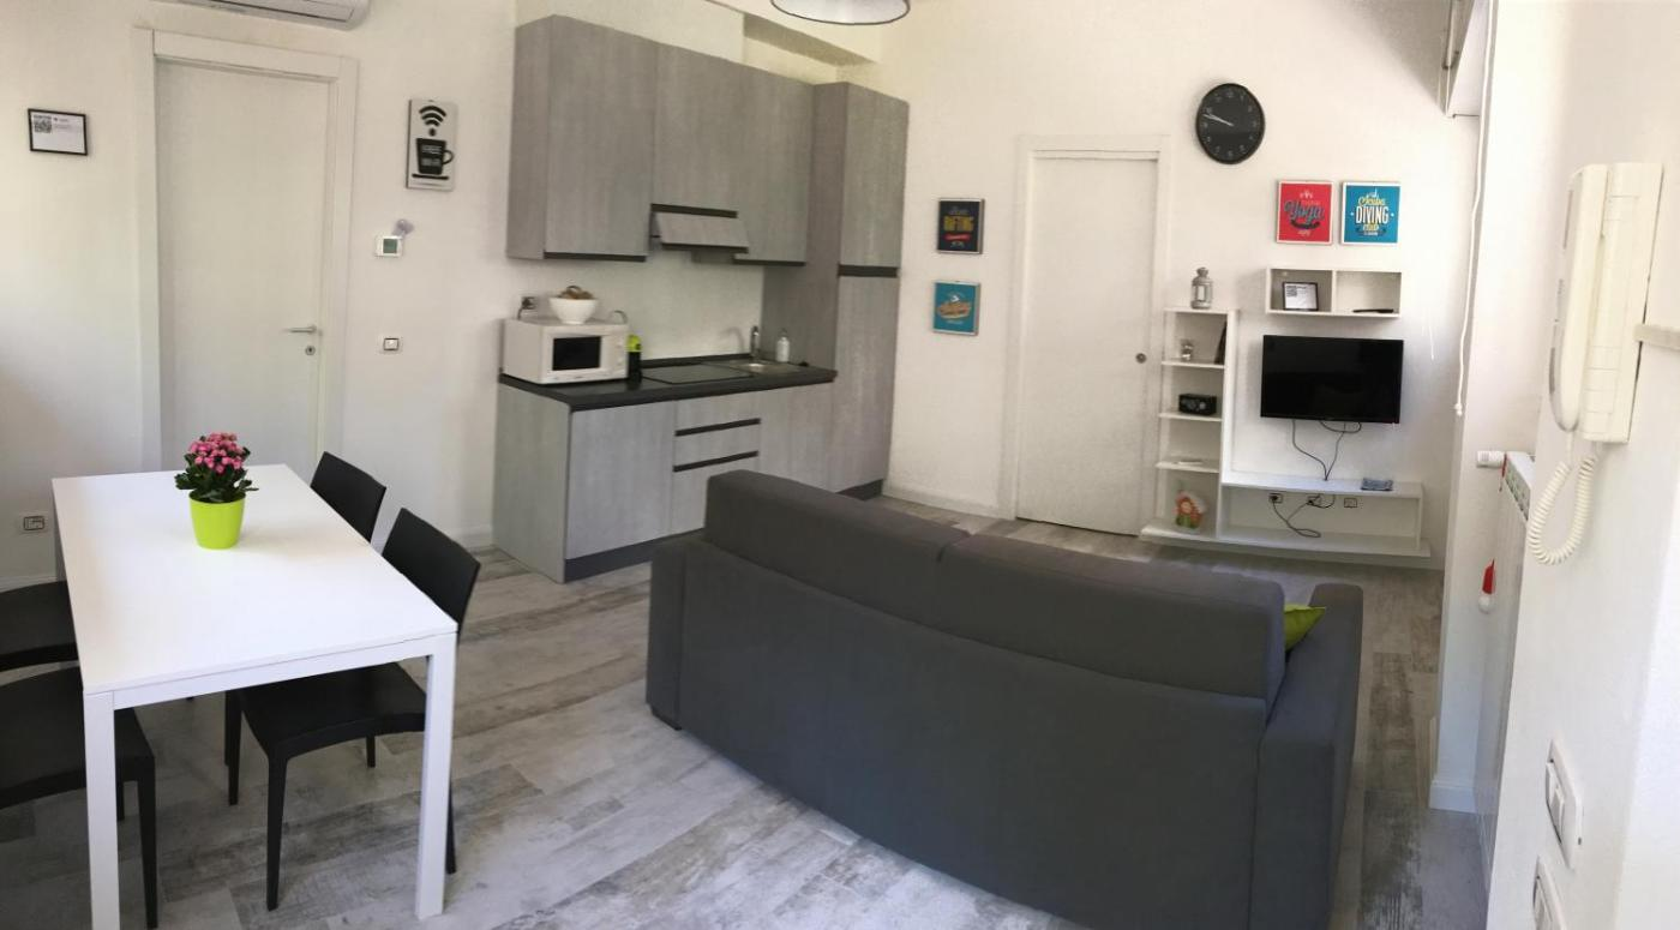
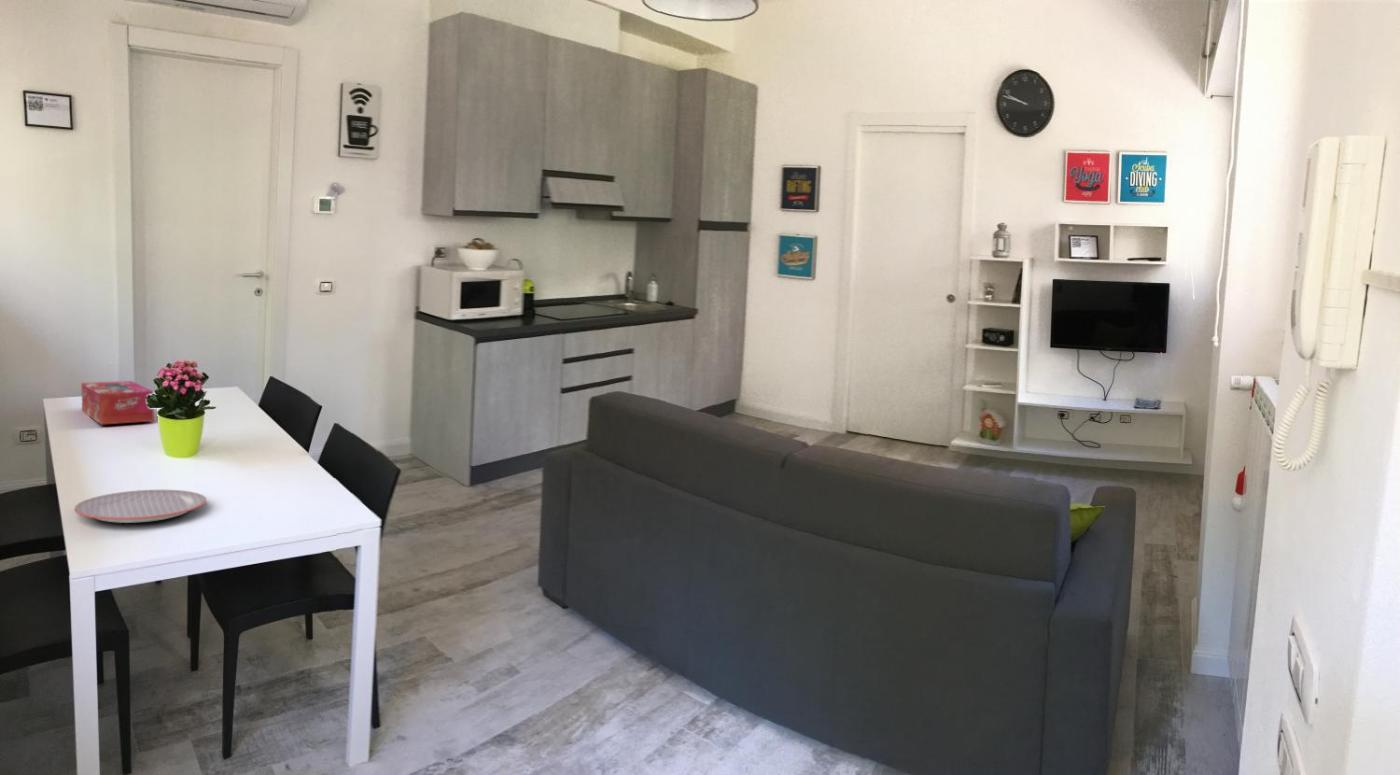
+ tissue box (117, 401)
+ plate (142, 507)
